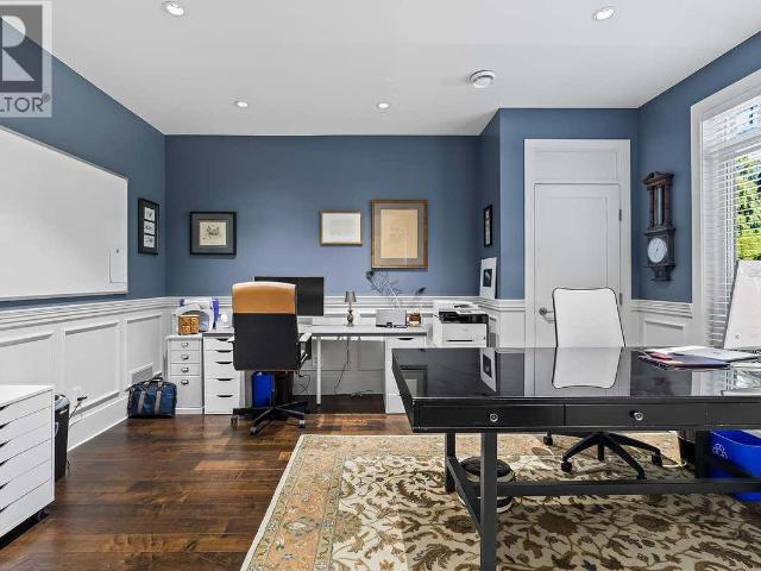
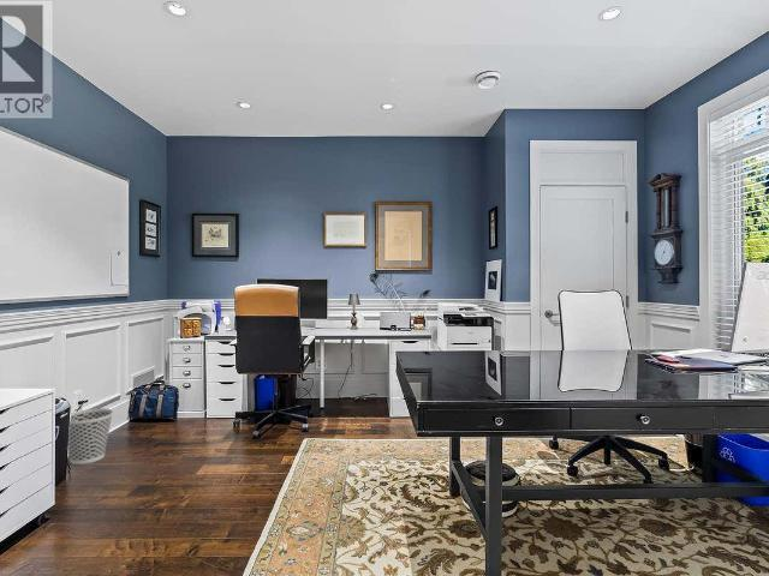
+ wastebasket (87, 436)
